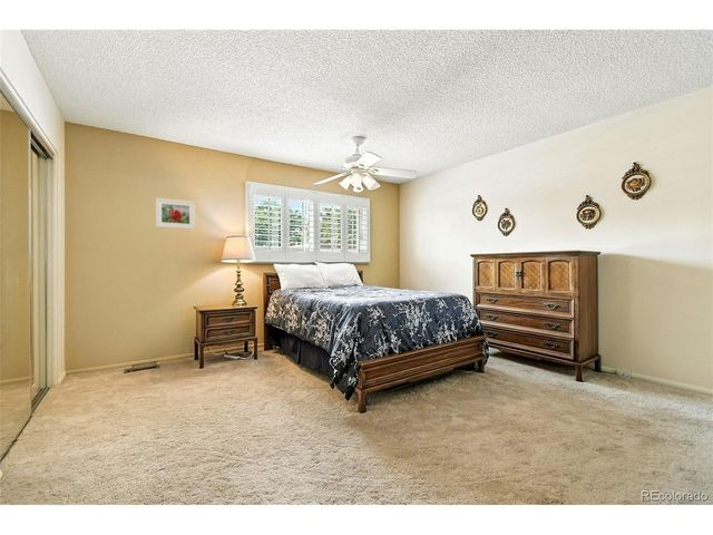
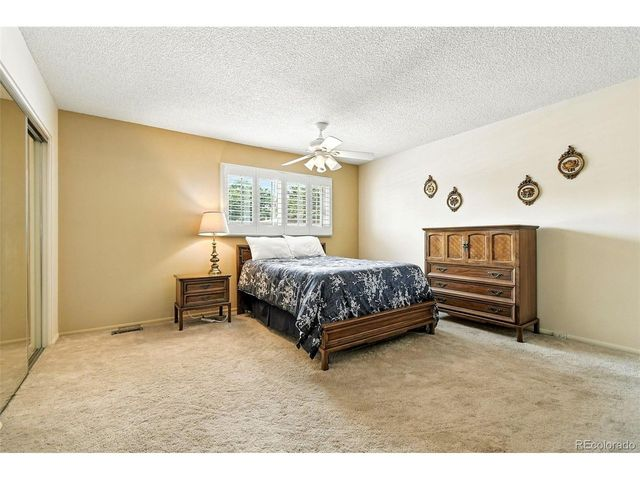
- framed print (175, 214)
